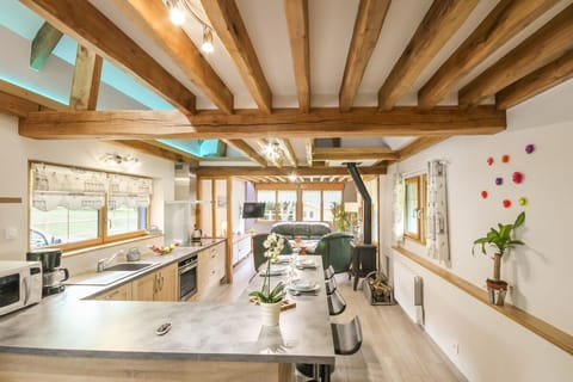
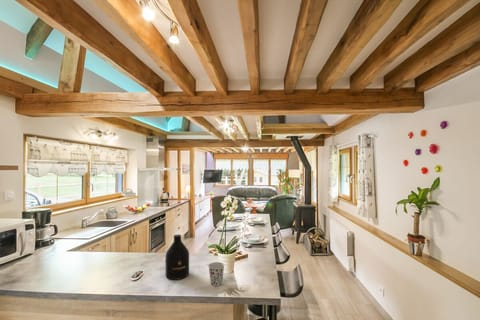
+ cup (216, 274)
+ bottle (177, 255)
